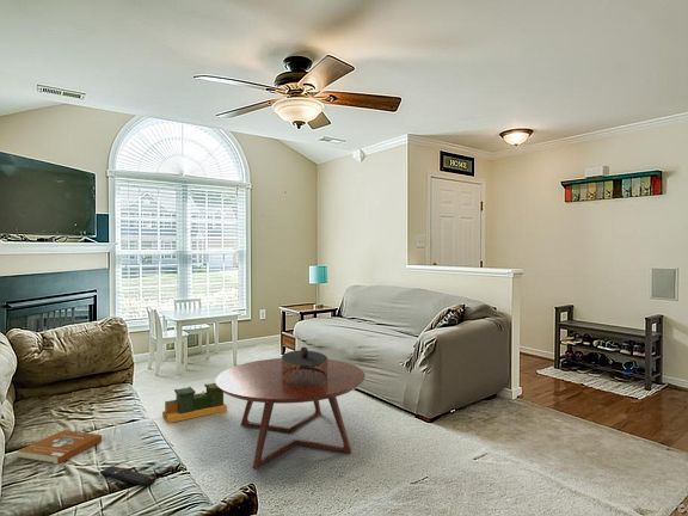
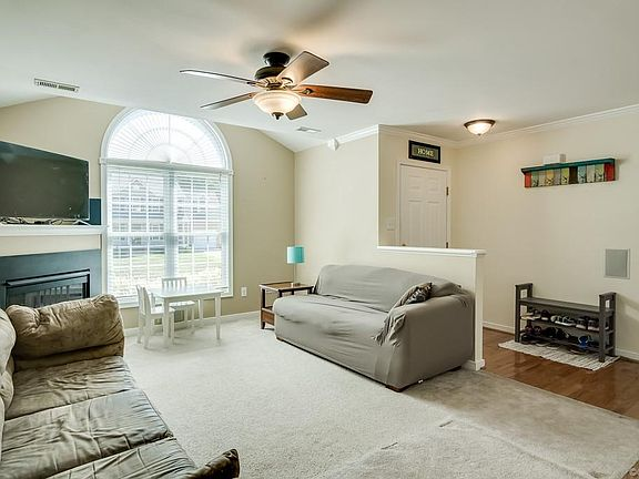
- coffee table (303, 361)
- remote control (128, 475)
- coffee table (290, 403)
- book (61, 446)
- toy train (195, 400)
